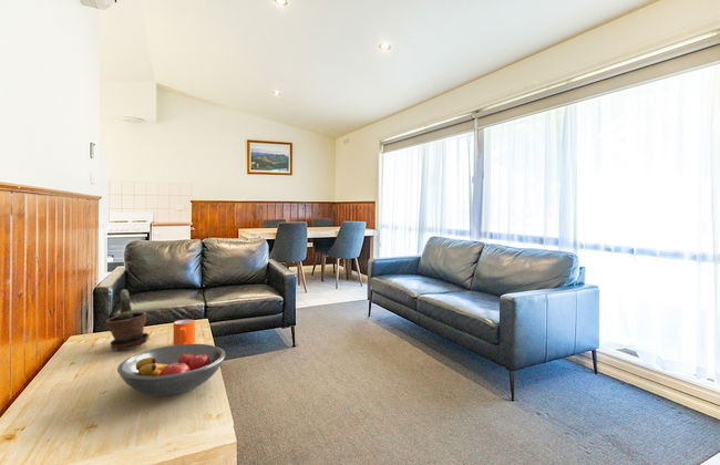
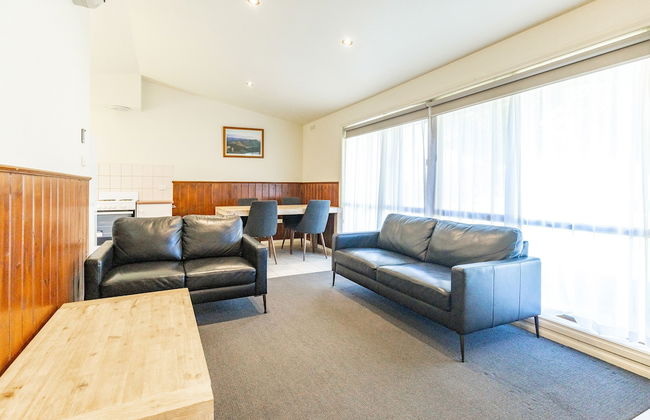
- fruit bowl (174, 368)
- potted plant (127, 318)
- mug (185, 334)
